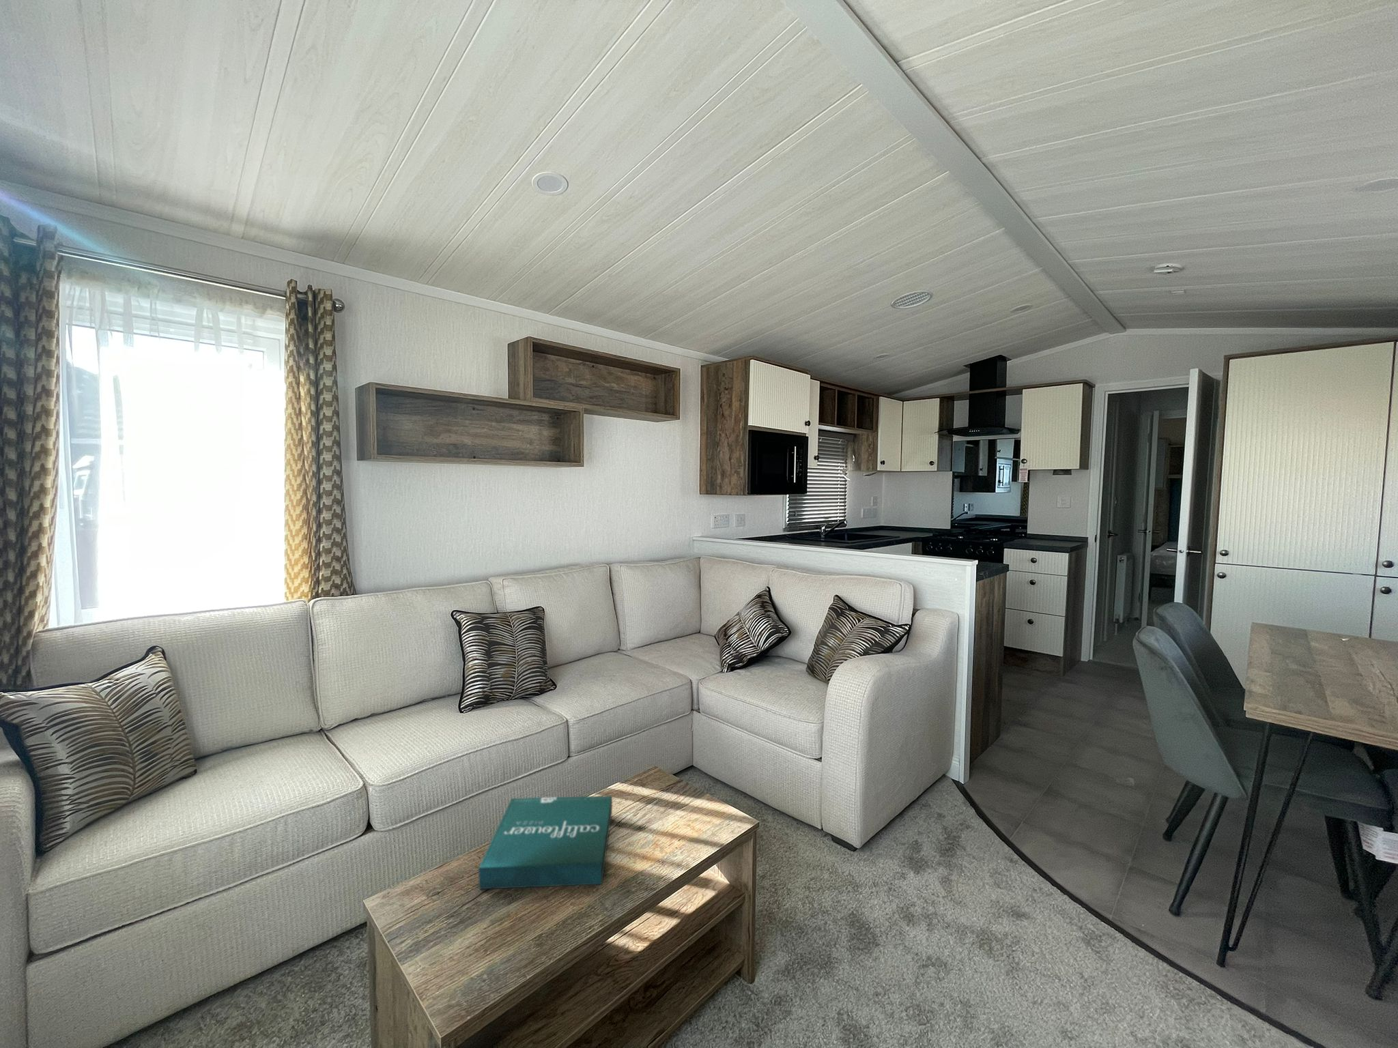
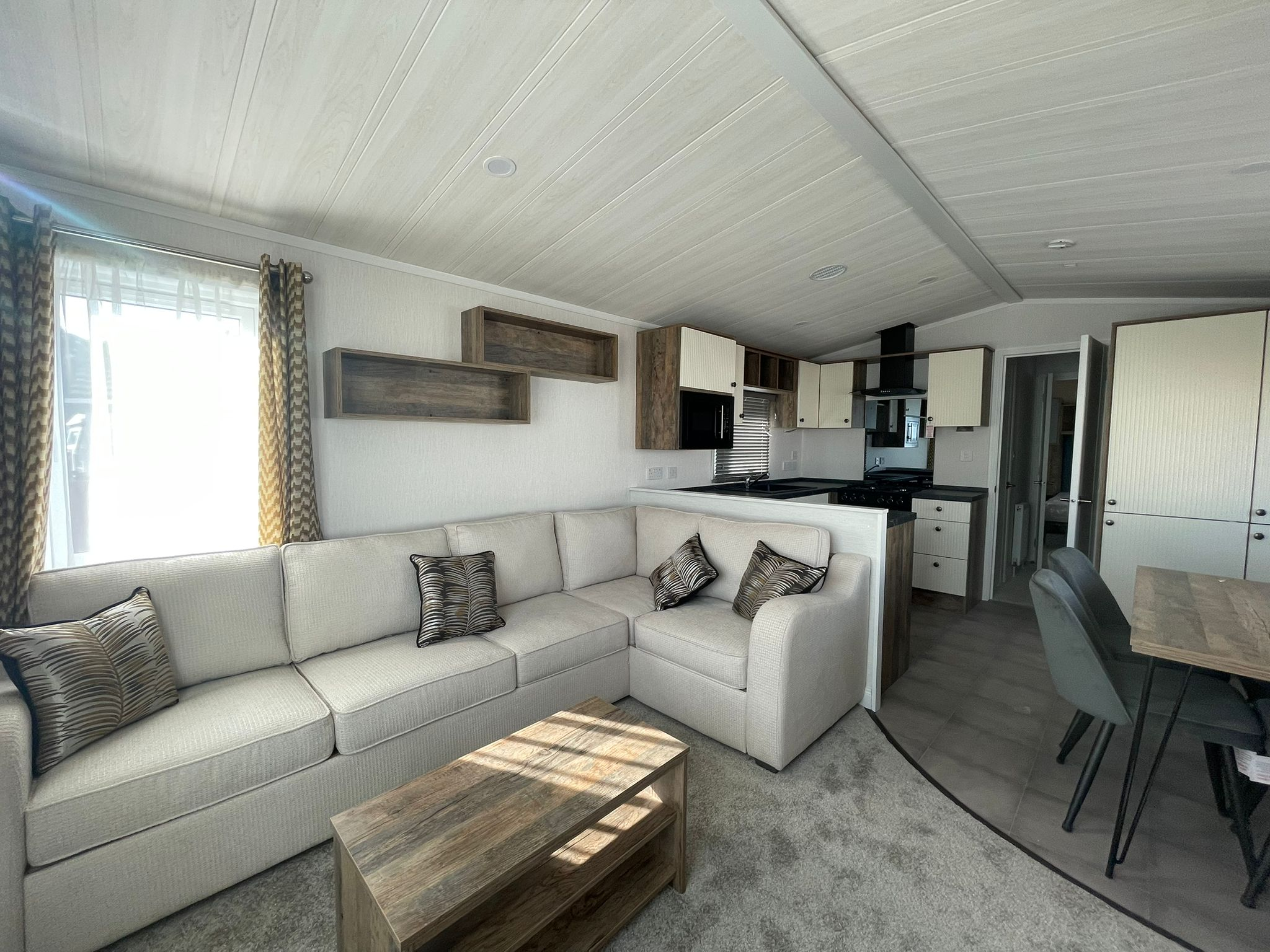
- pizza box (553, 837)
